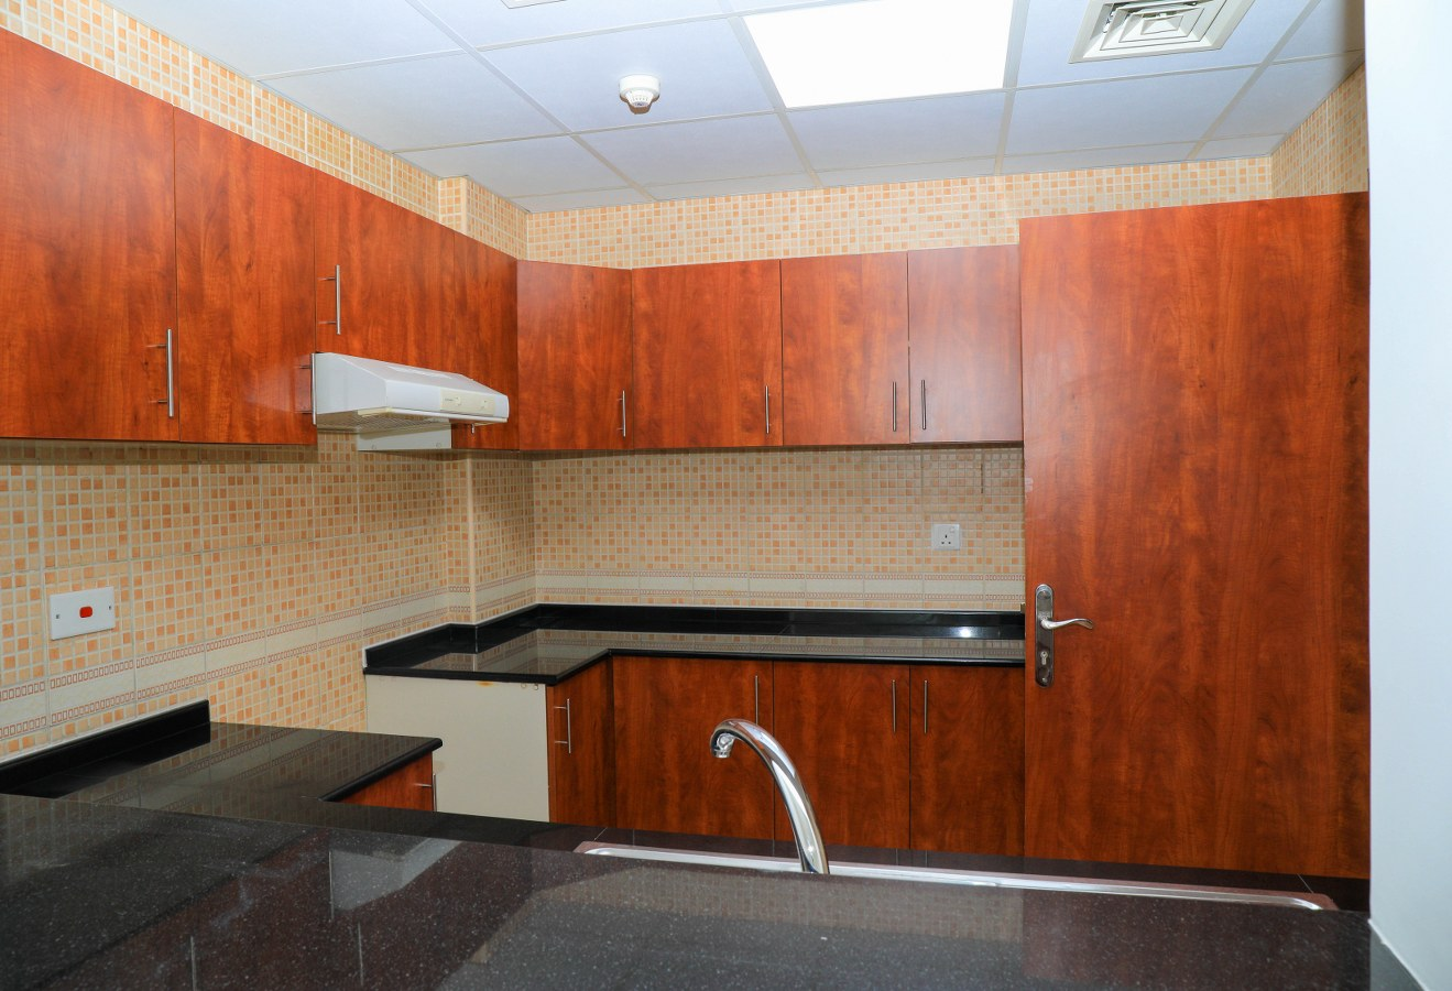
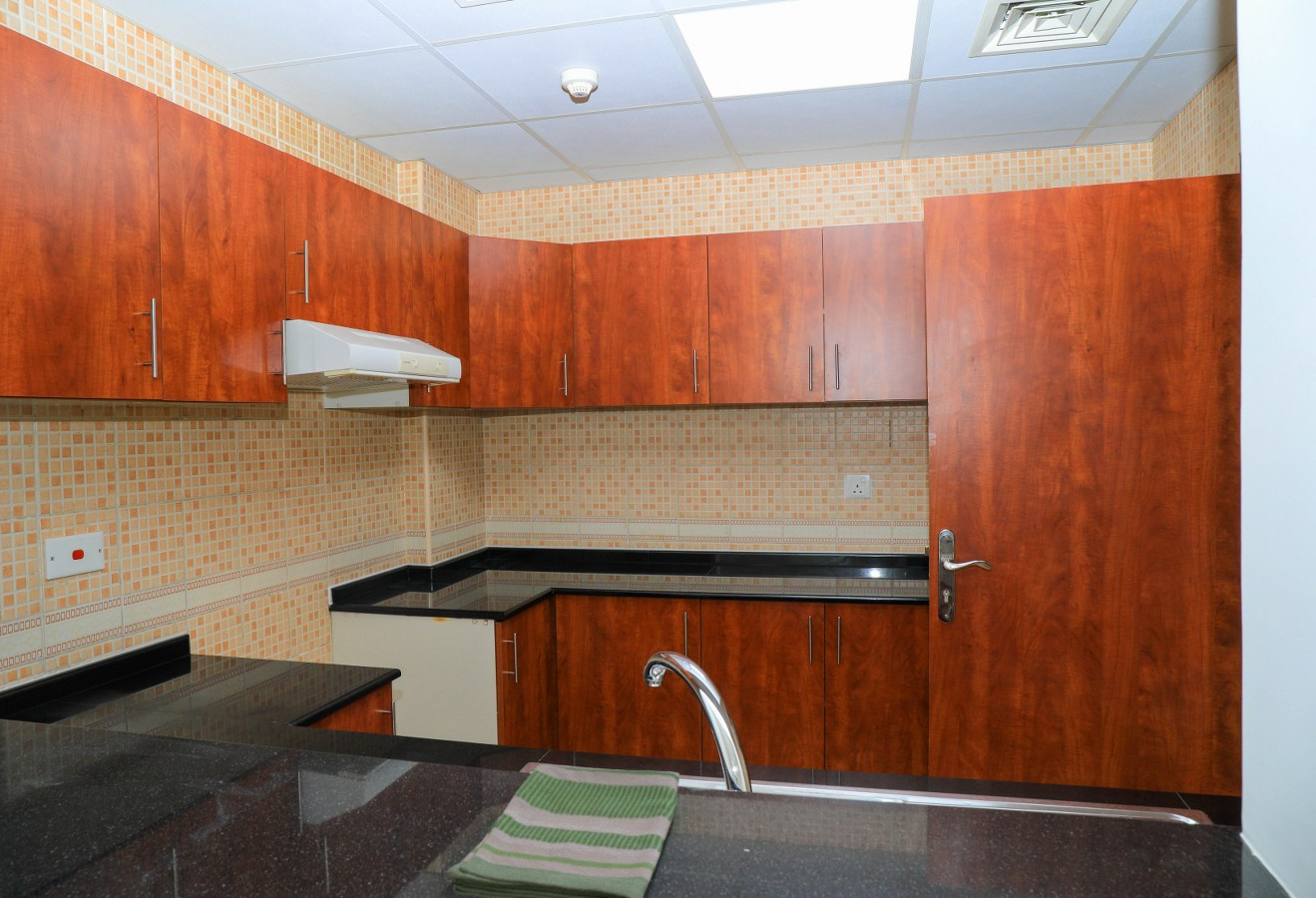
+ dish towel (578, 825)
